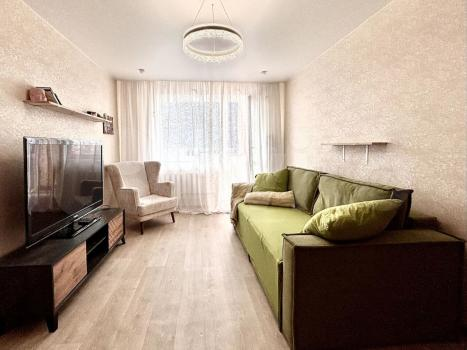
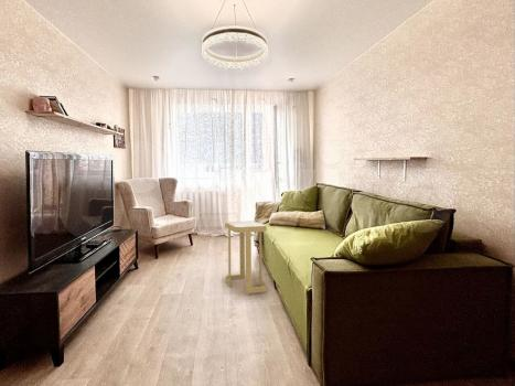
+ side table (244, 255)
